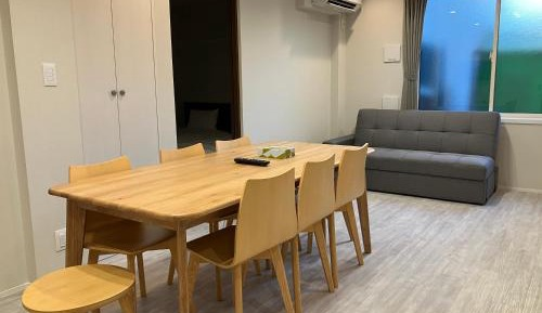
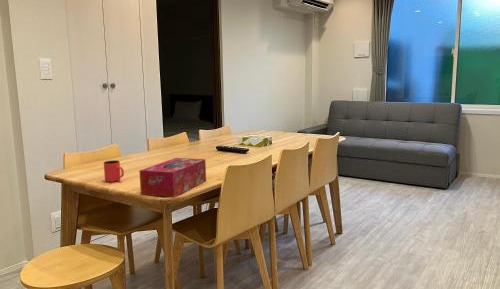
+ cup (114, 171)
+ tissue box (174, 175)
